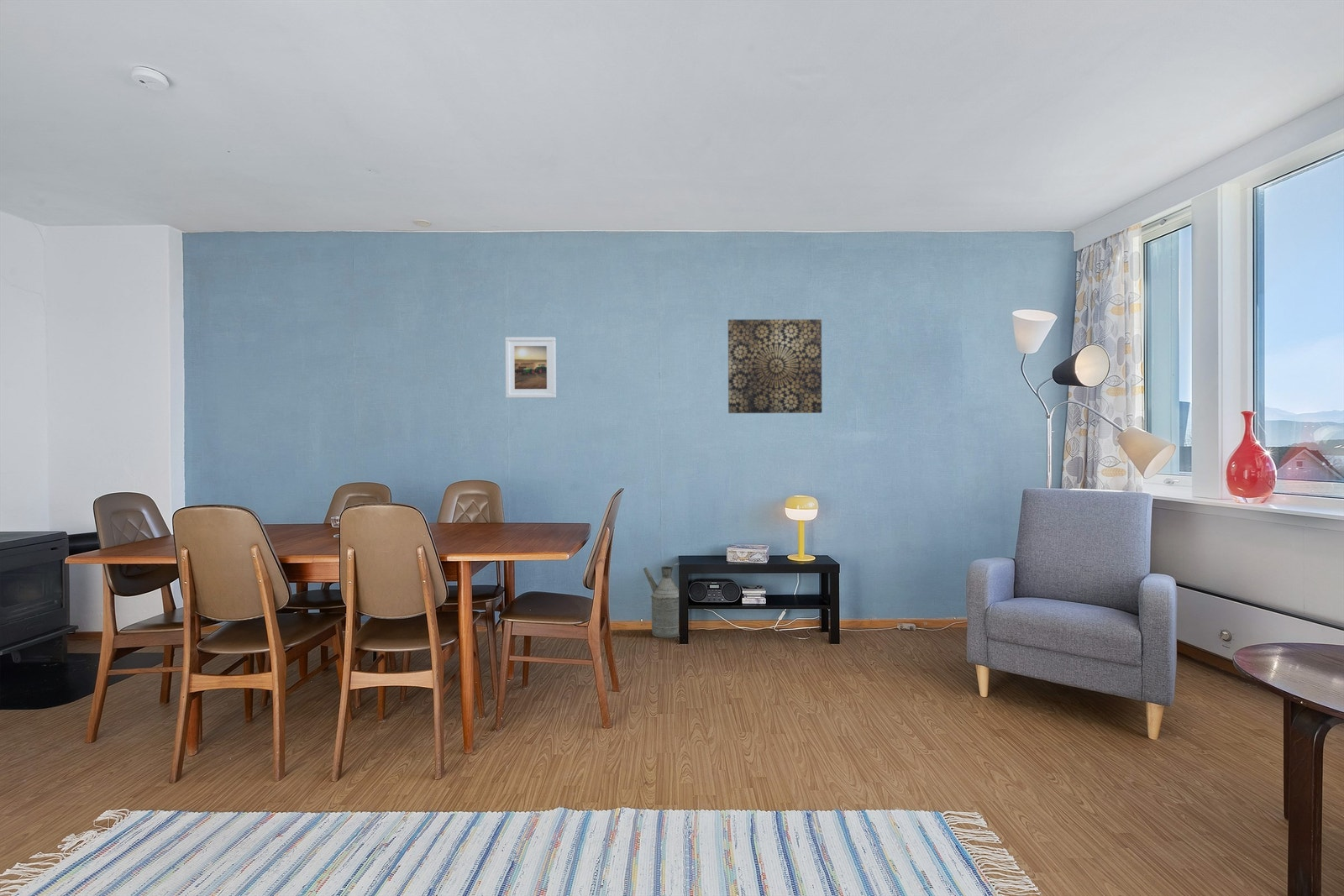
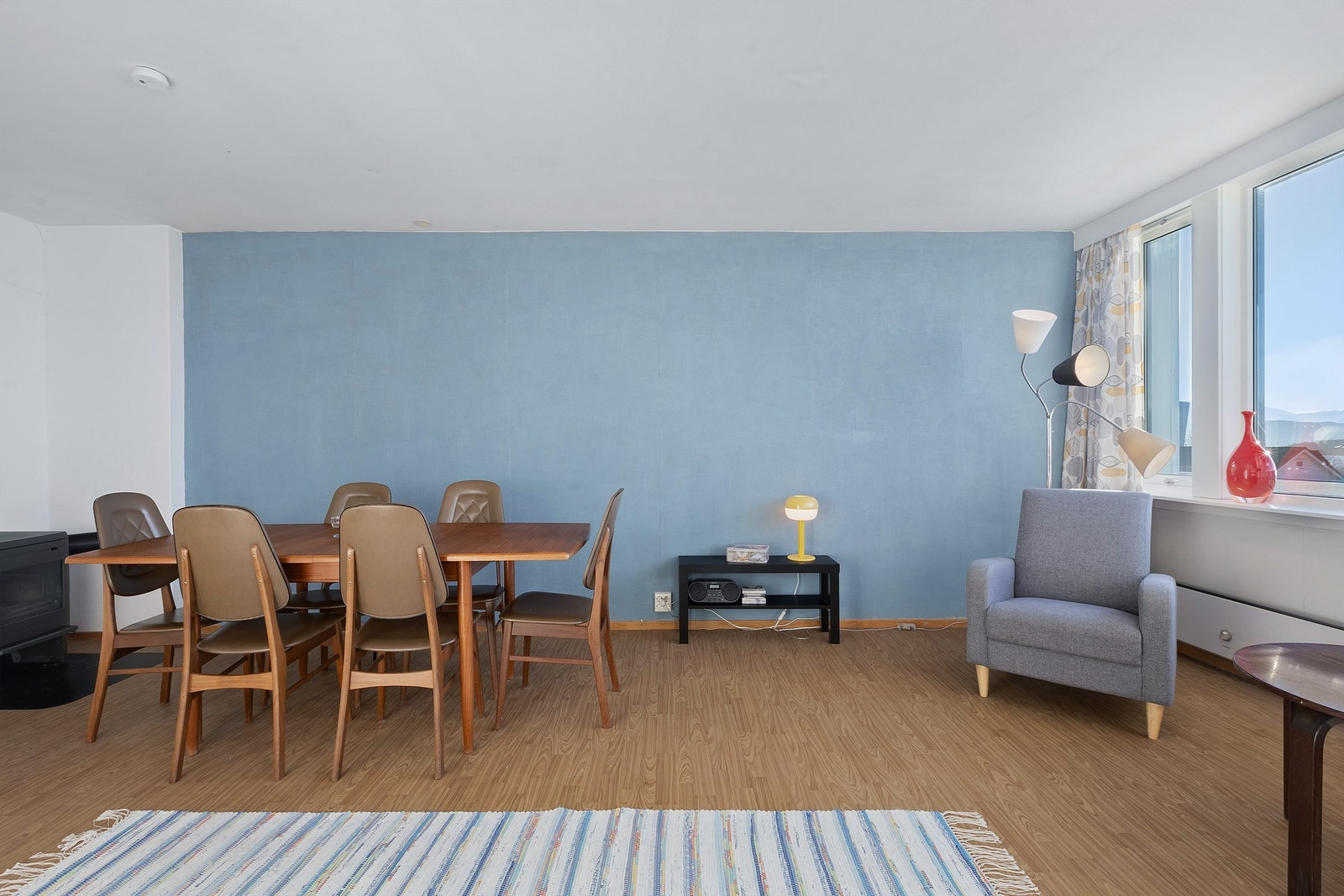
- wall art (774, 366)
- watering can (664, 598)
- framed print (530, 367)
